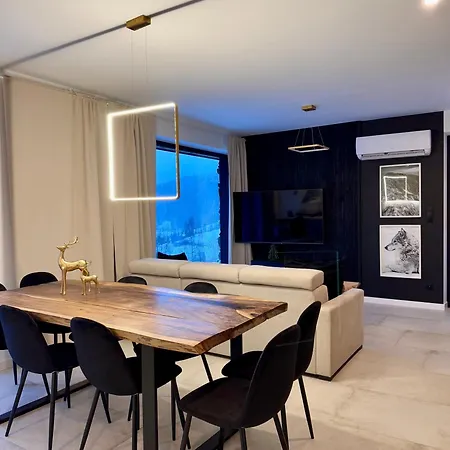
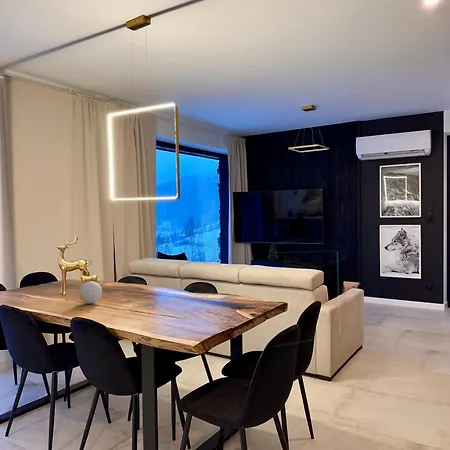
+ decorative ball (90, 292)
